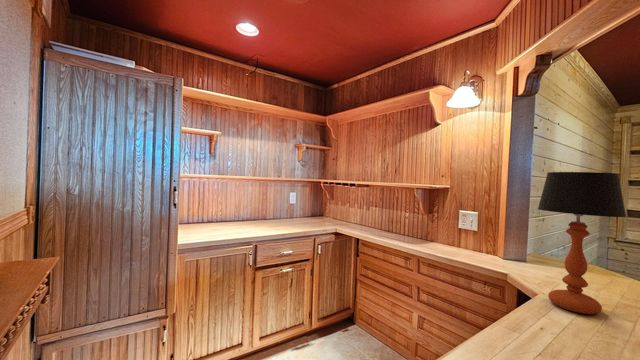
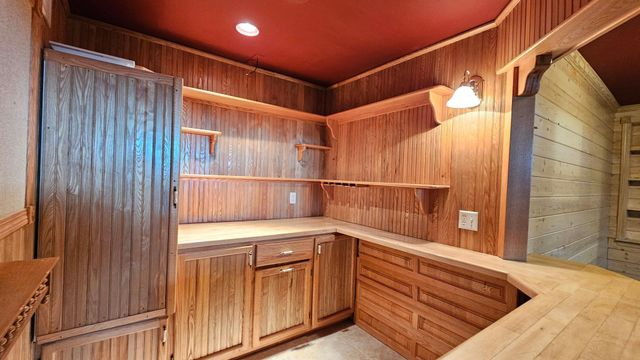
- table lamp (577, 240)
